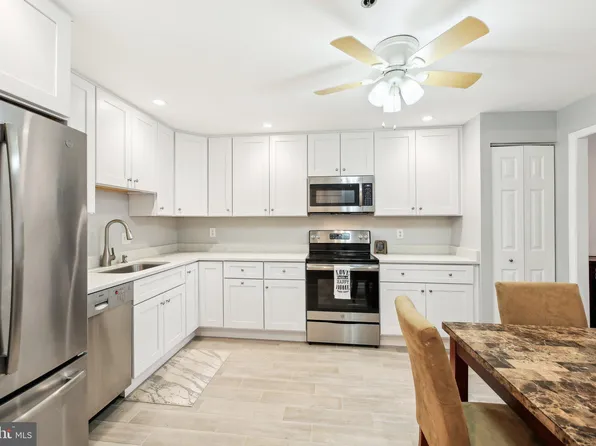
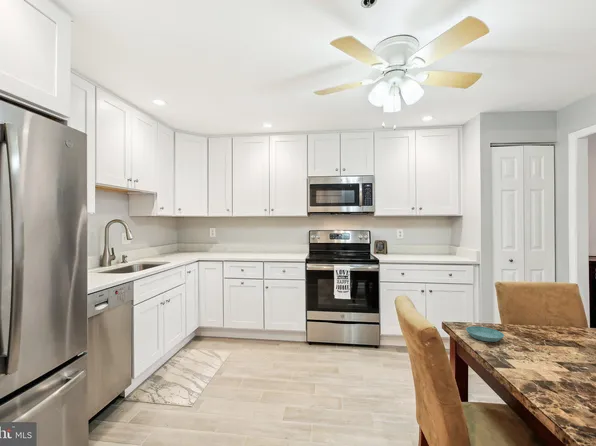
+ saucer (484, 334)
